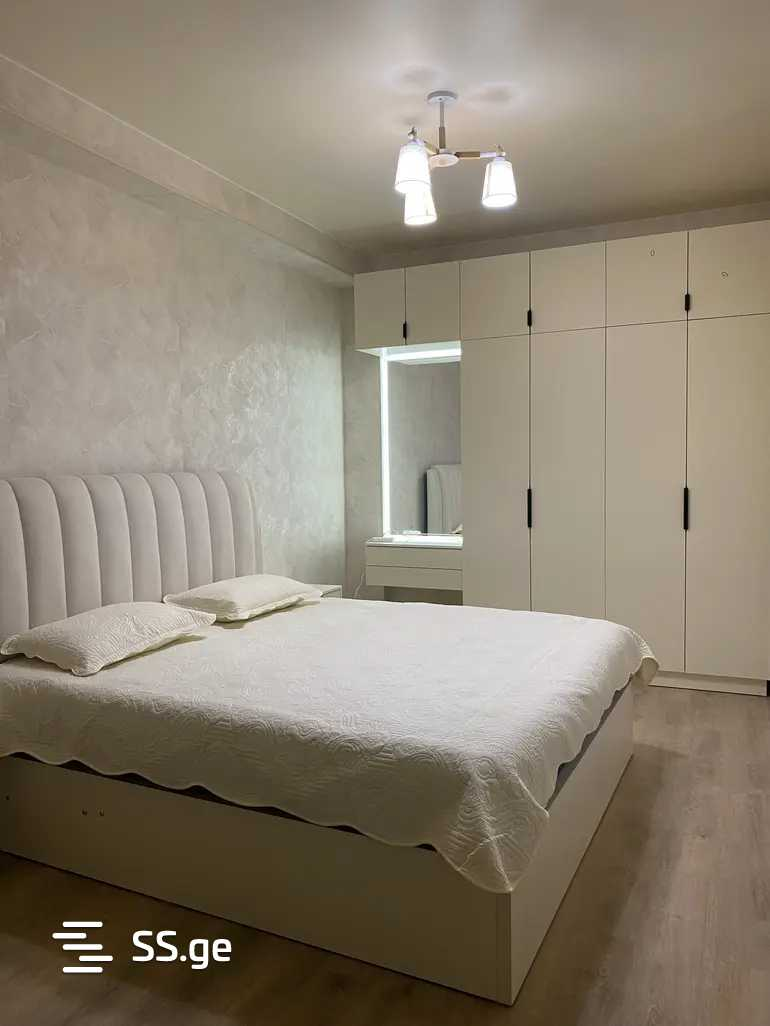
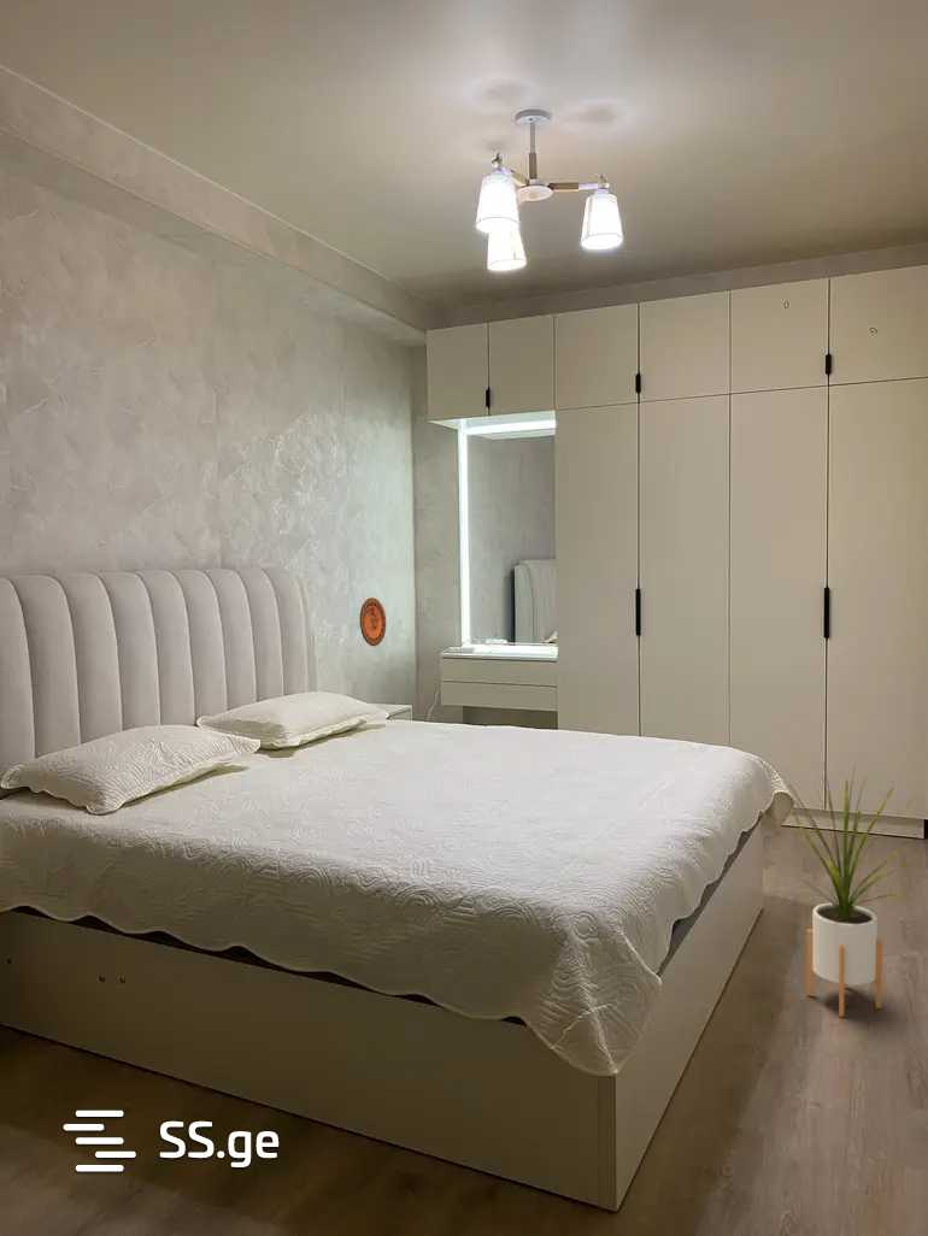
+ house plant (847, 887)
+ decorative plate (372, 622)
